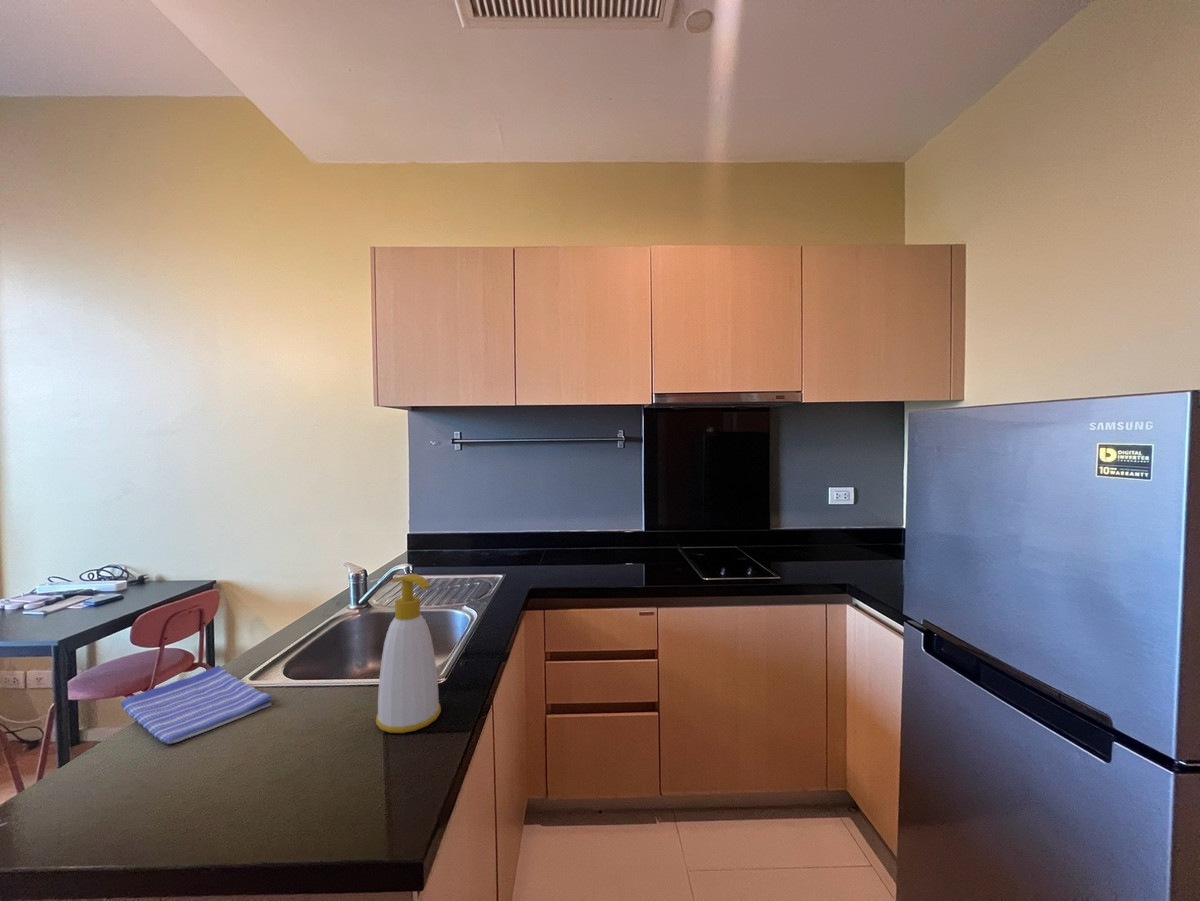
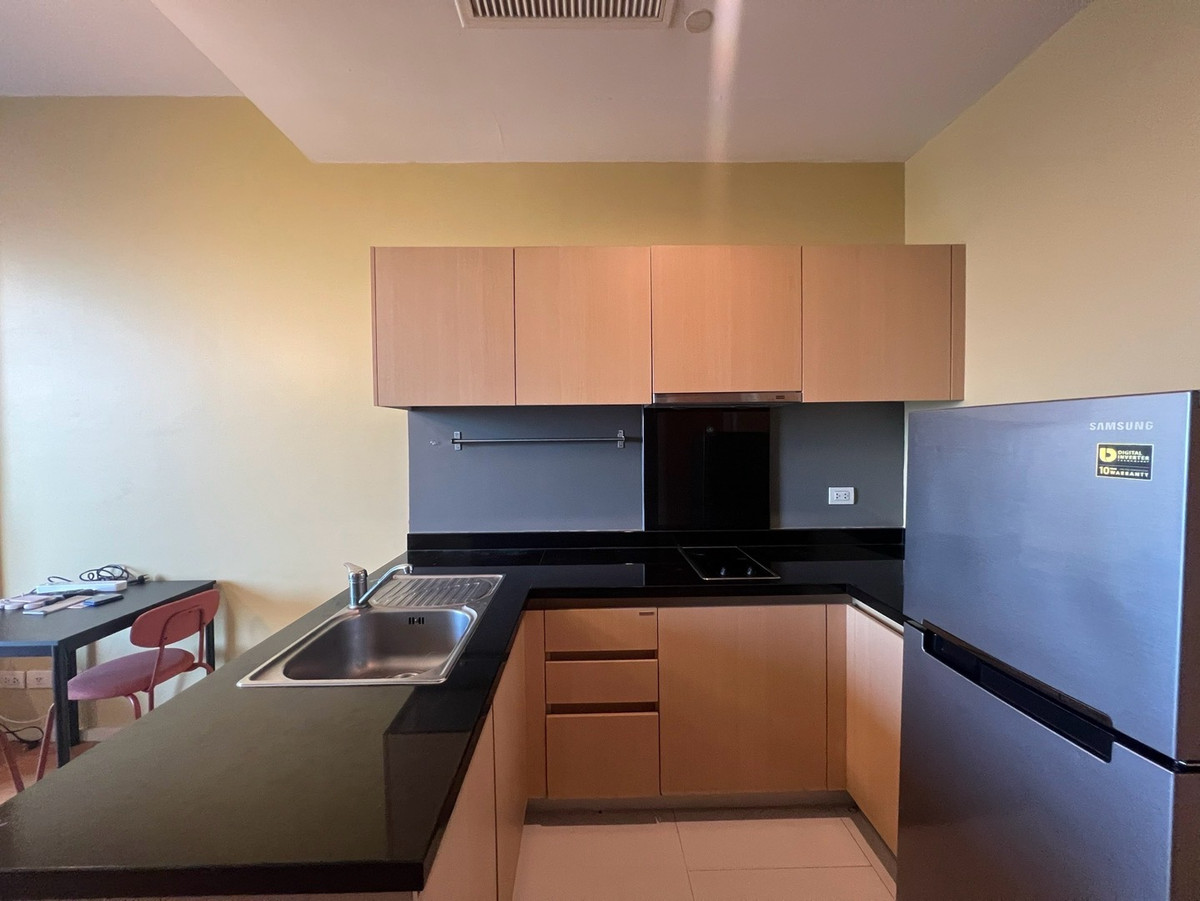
- soap bottle (408, 646)
- dish towel (197, 700)
